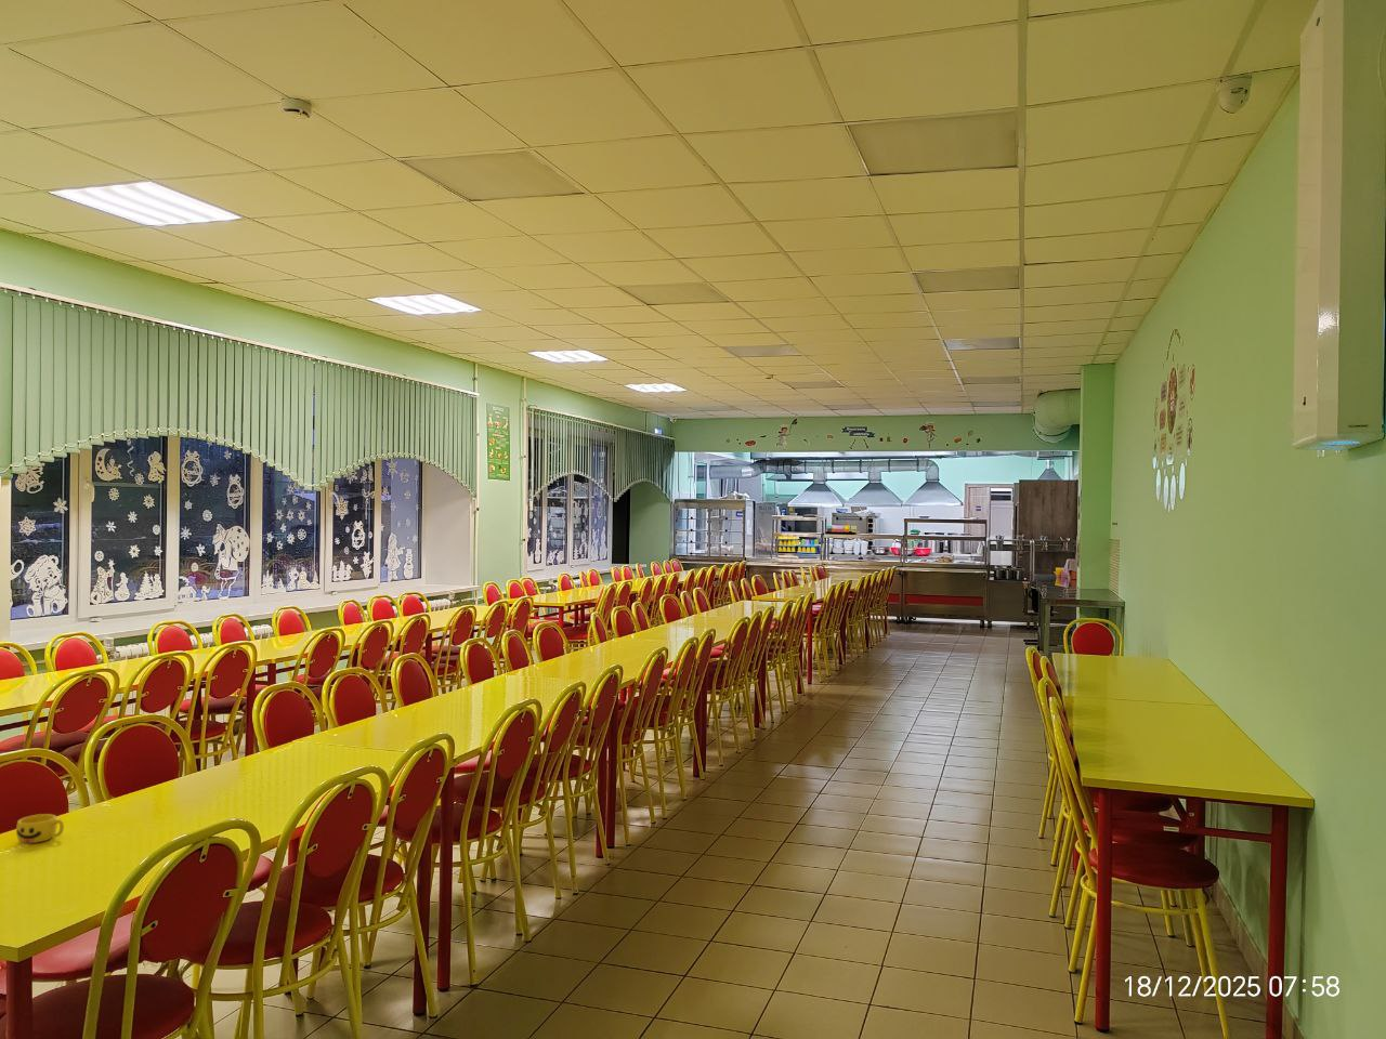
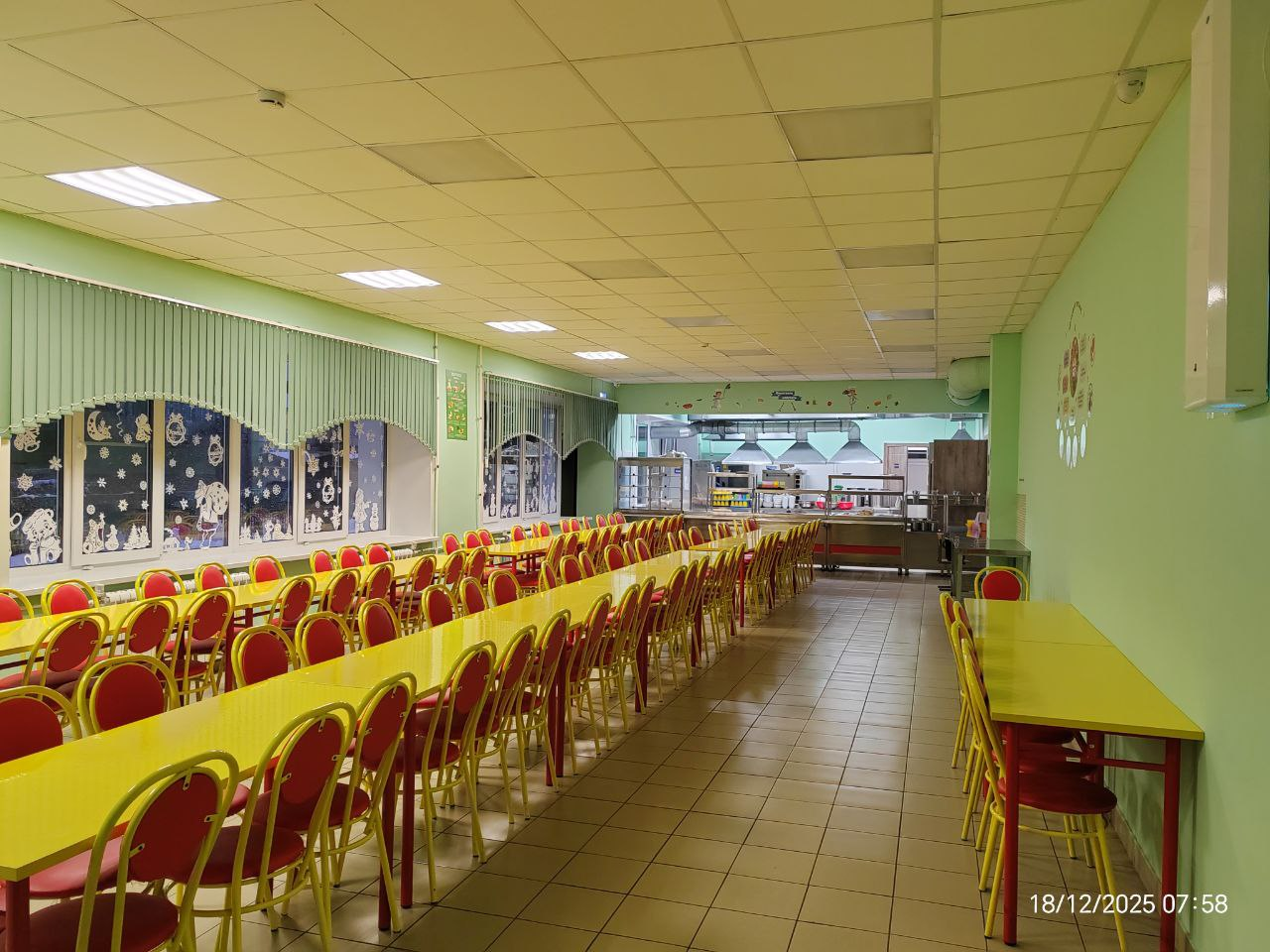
- cup (41, 828)
